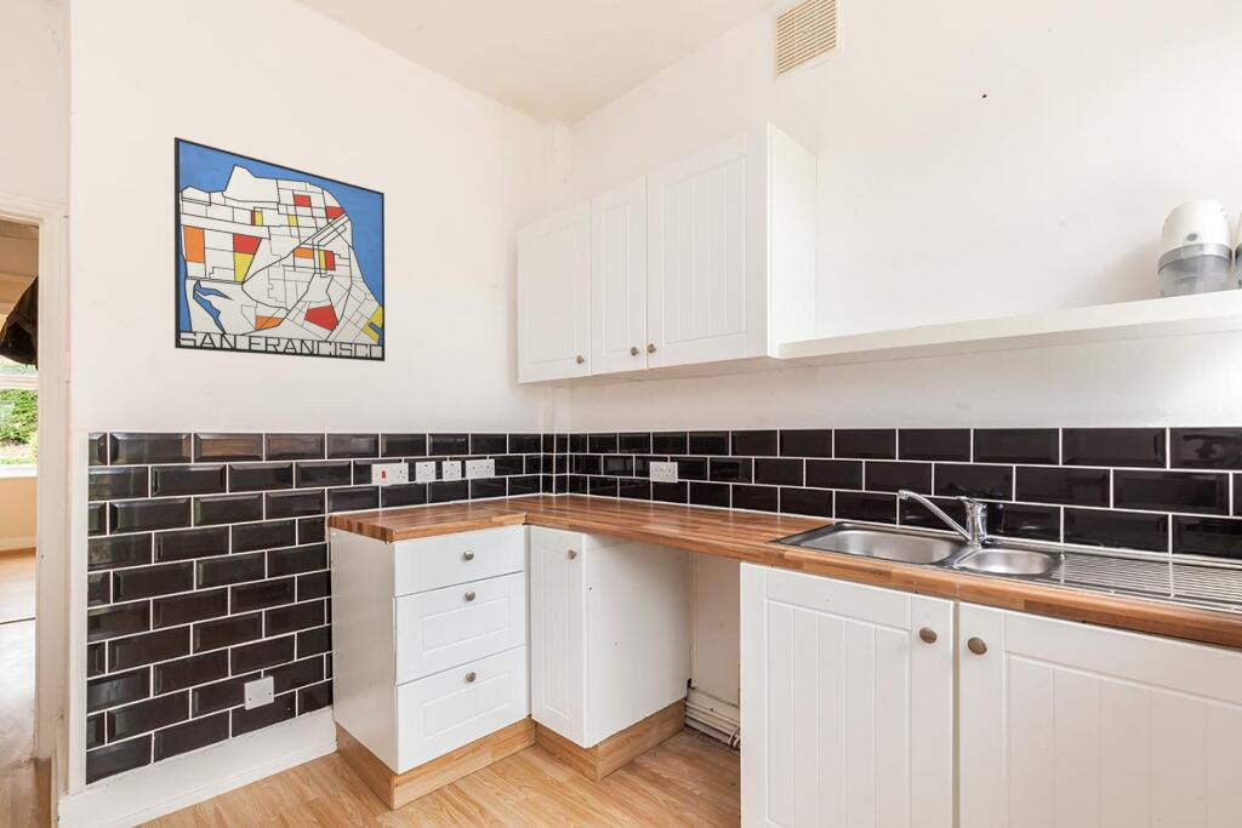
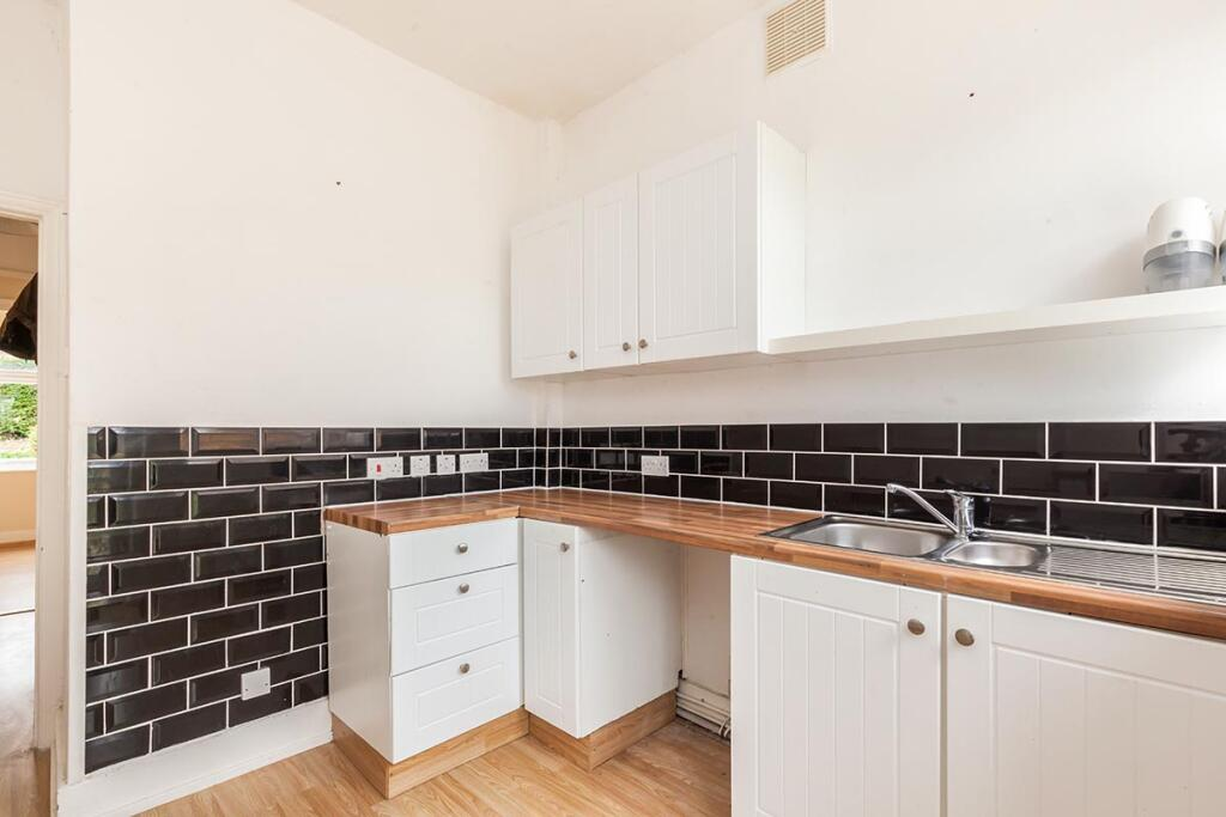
- wall art (291, 262)
